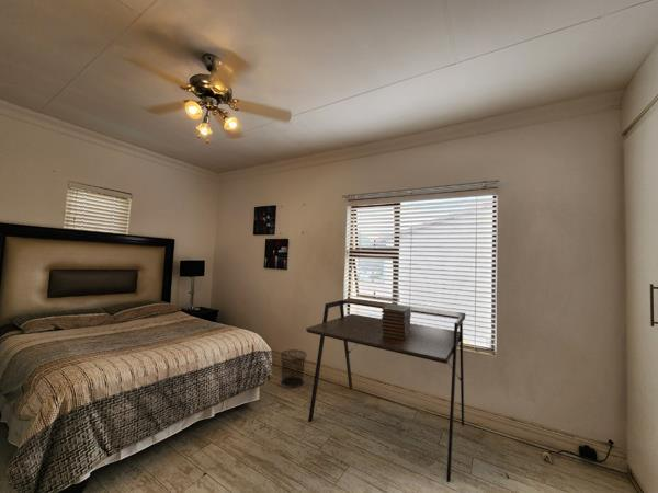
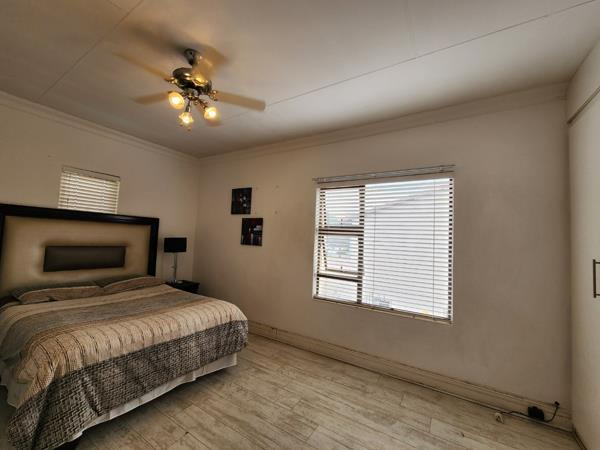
- desk (390, 351)
- waste bin (292, 368)
- book stack (396, 320)
